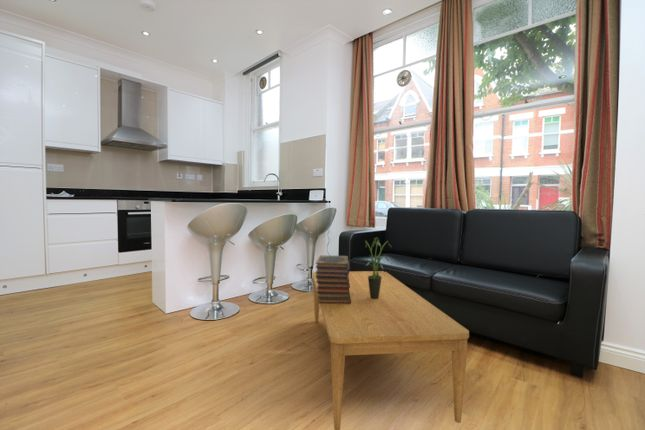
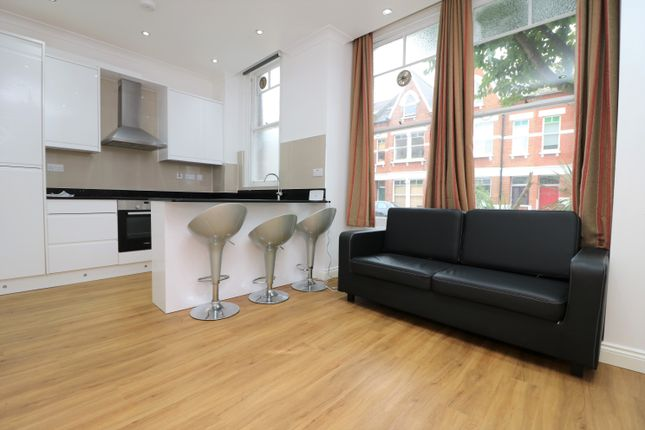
- coffee table (366, 325)
- book stack (333, 277)
- potted plant (377, 267)
